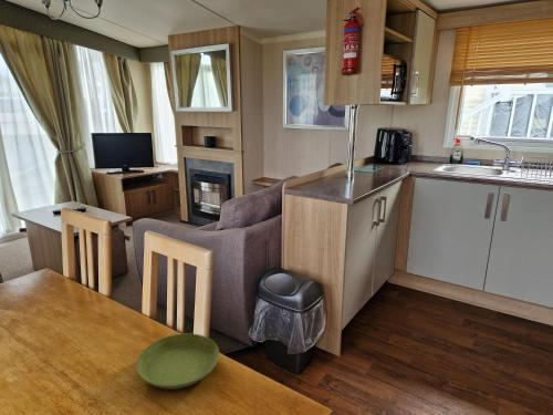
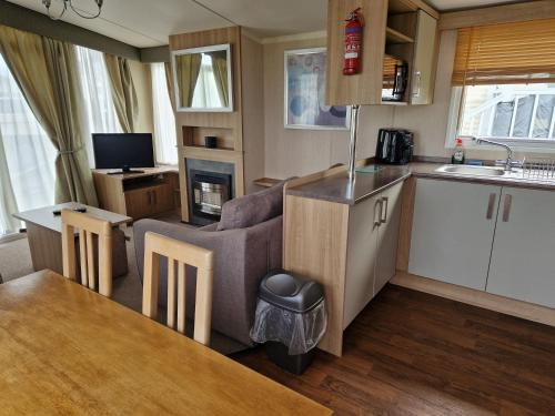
- saucer (179, 361)
